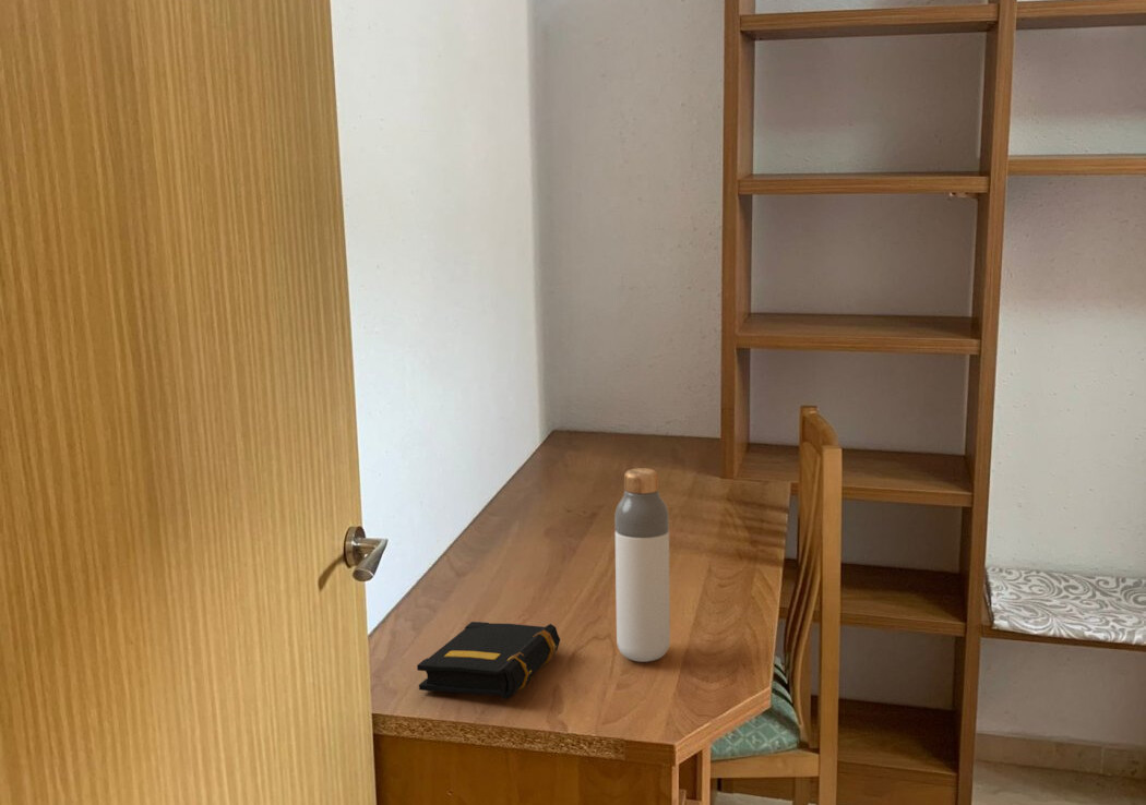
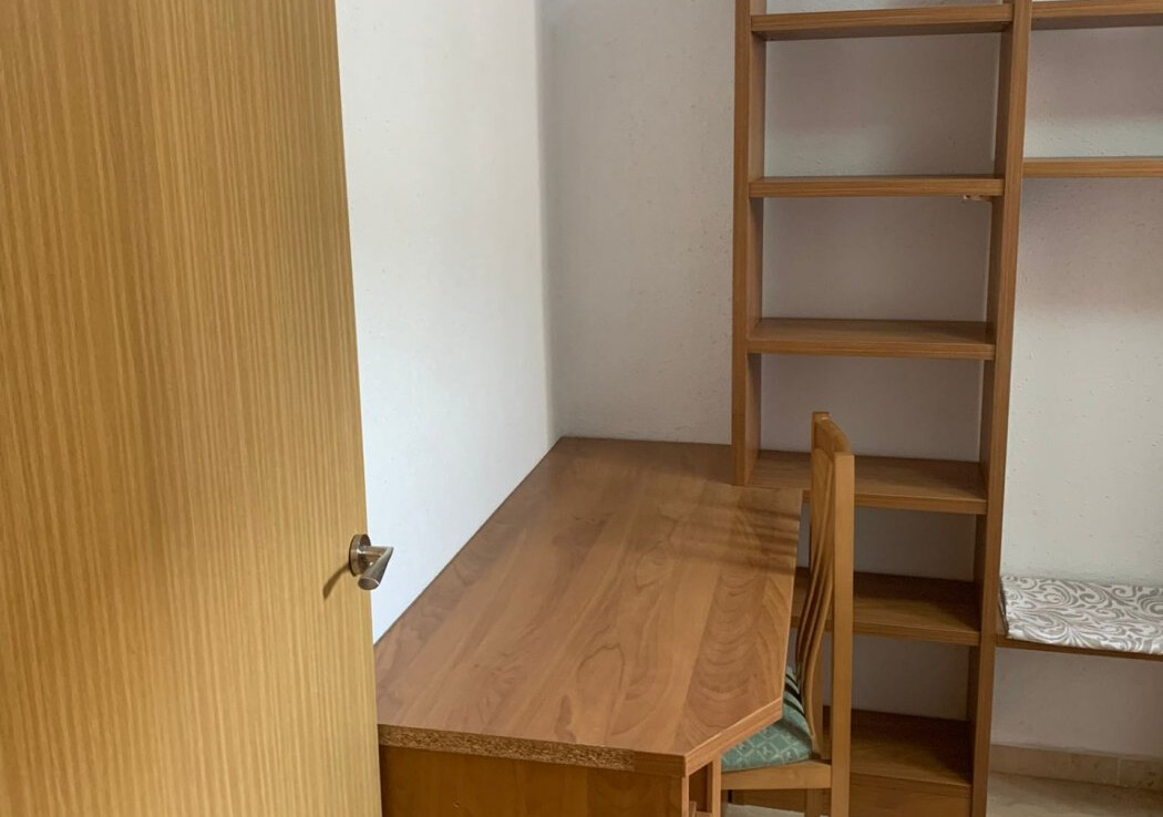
- bottle (642, 564)
- book (497, 651)
